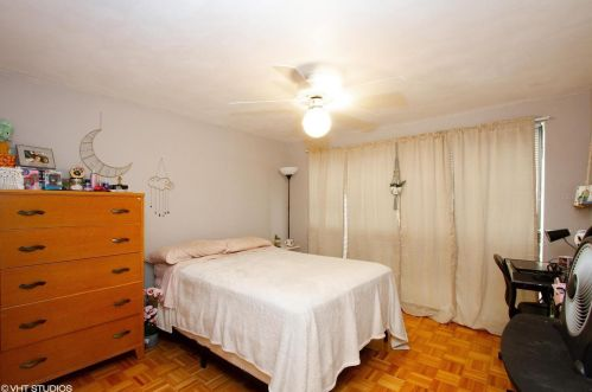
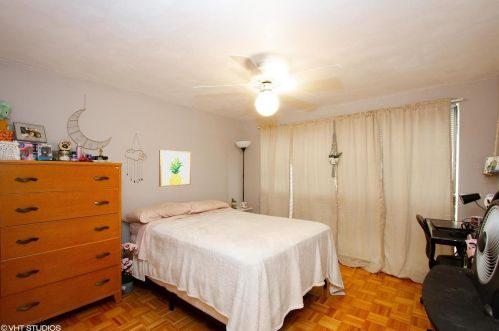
+ wall art (175, 168)
